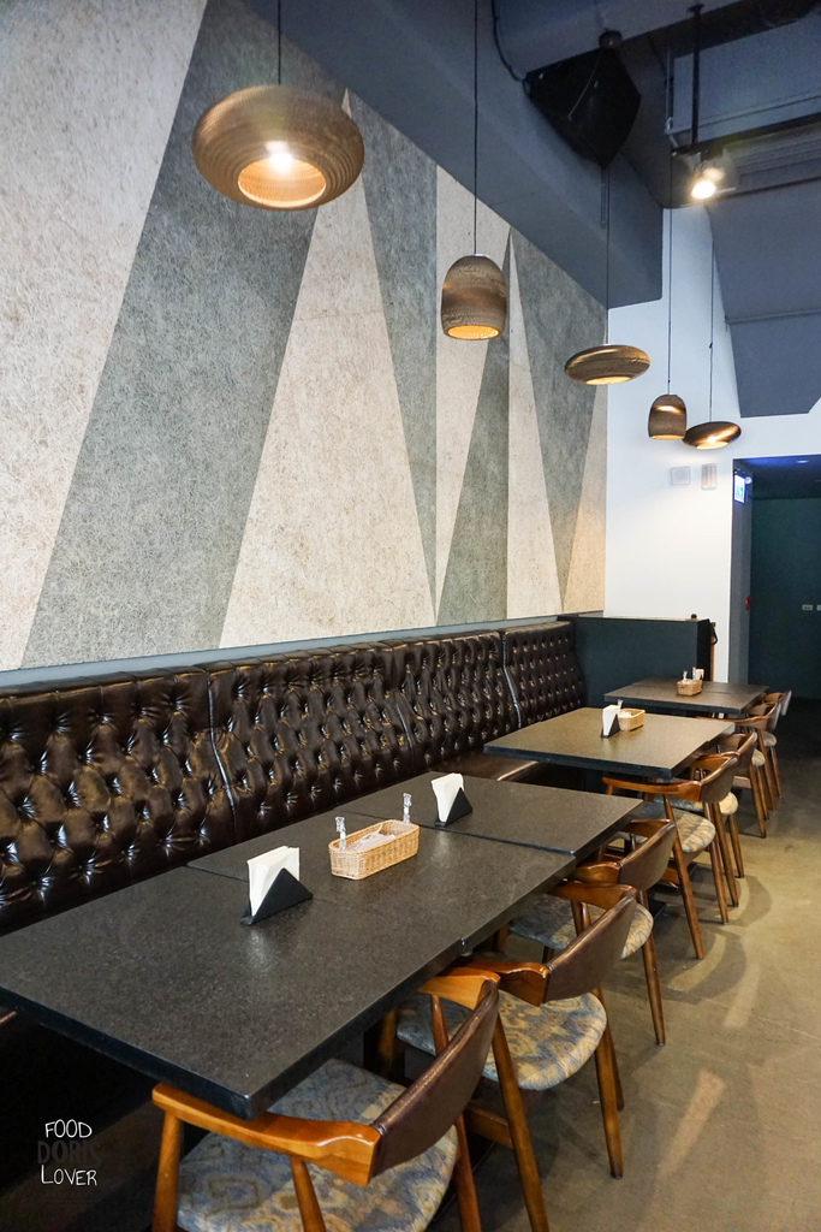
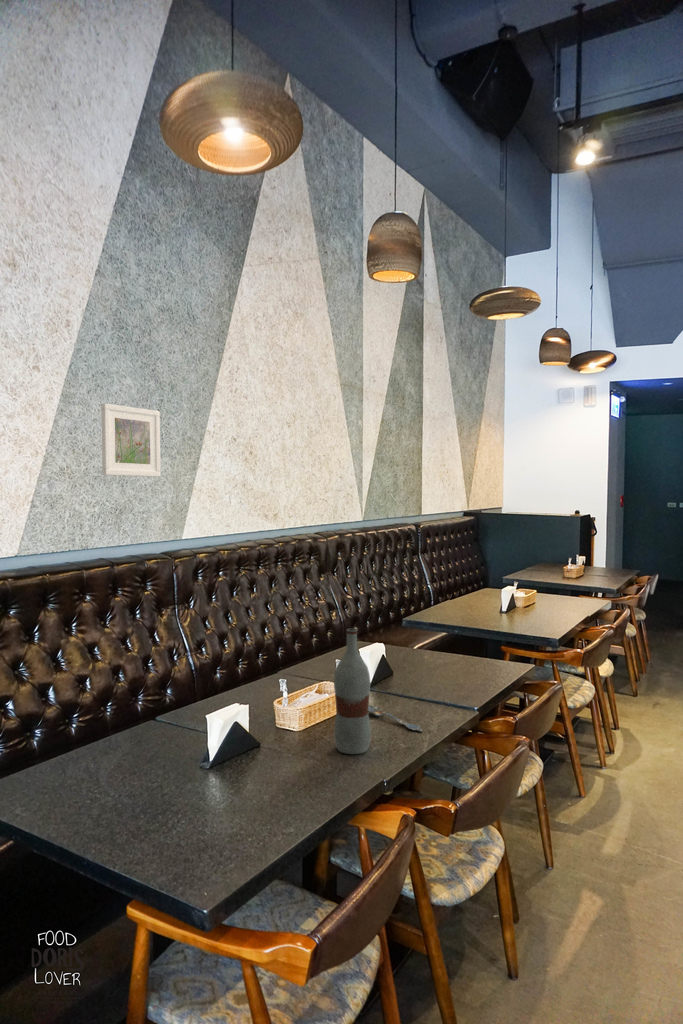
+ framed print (132, 441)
+ spoon (392, 717)
+ bottle (352, 688)
